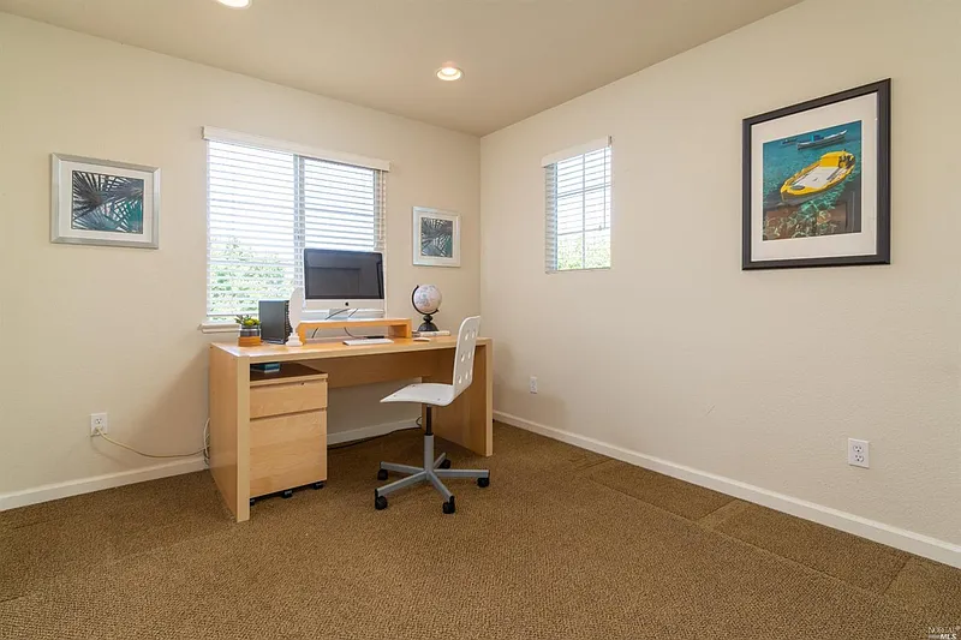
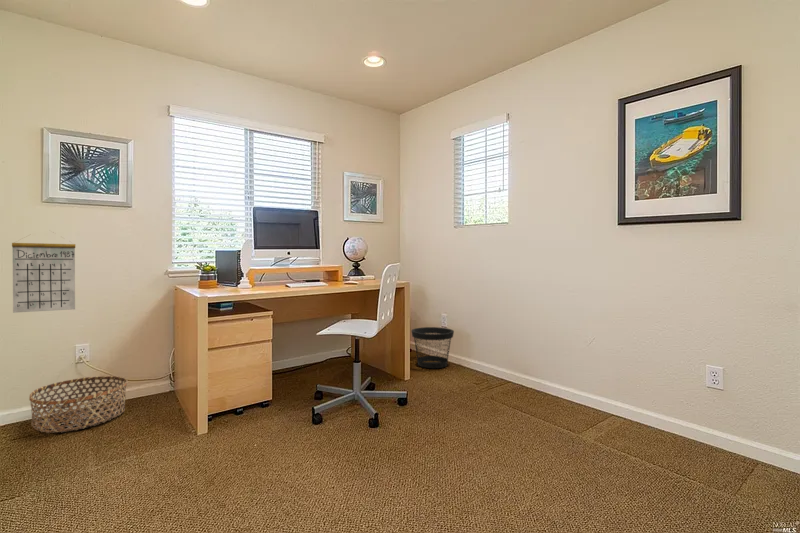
+ basket (81, 402)
+ wastebasket (432, 348)
+ calendar (45, 269)
